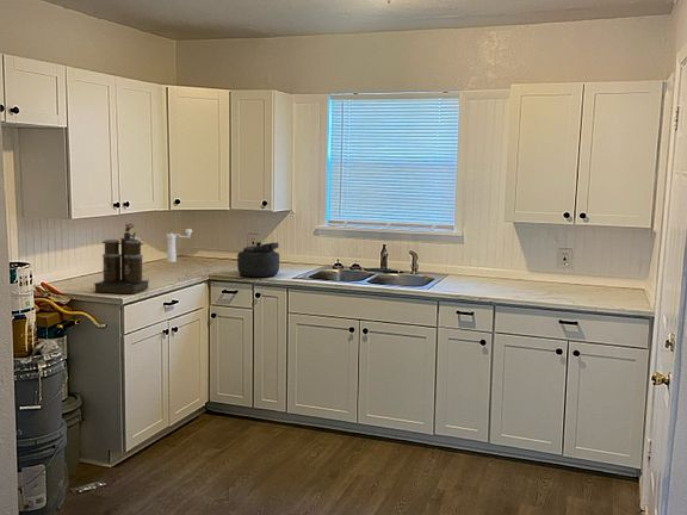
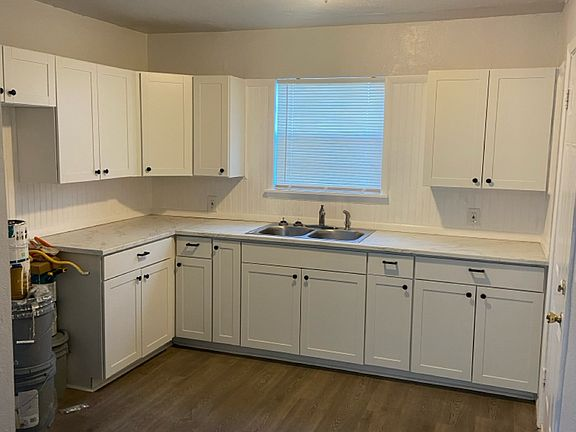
- coffee maker (122, 256)
- kettle (259, 258)
- pepper mill (174, 244)
